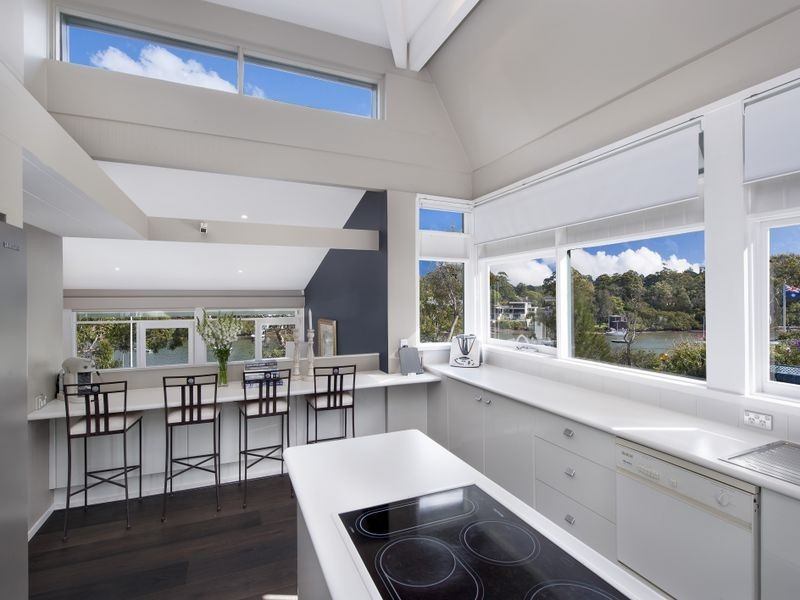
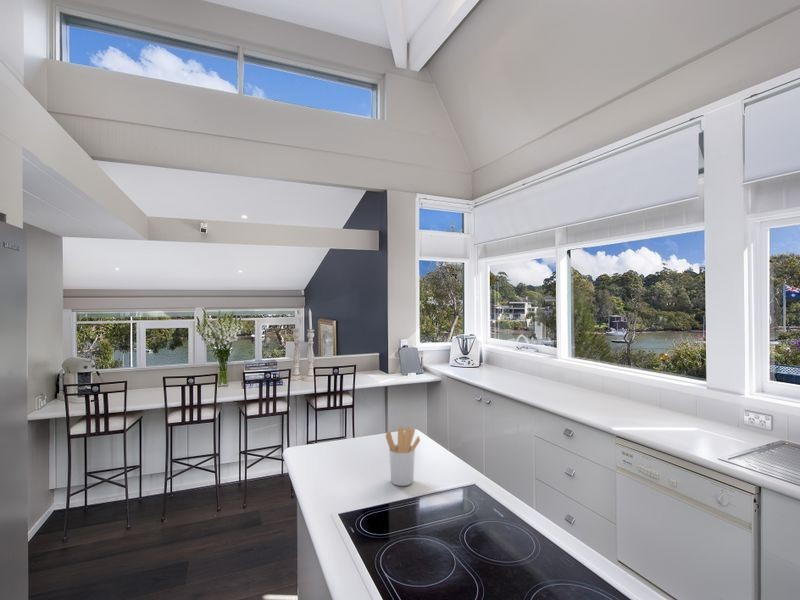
+ utensil holder (403, 454)
